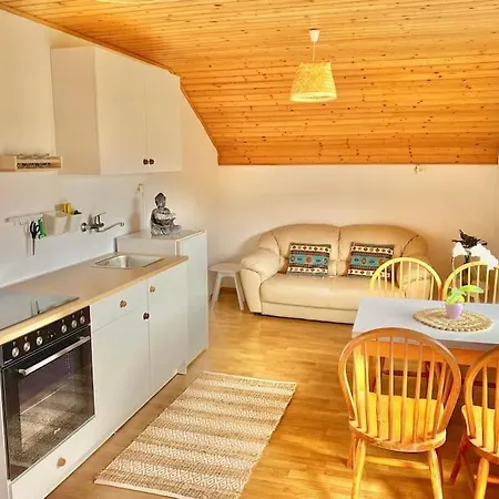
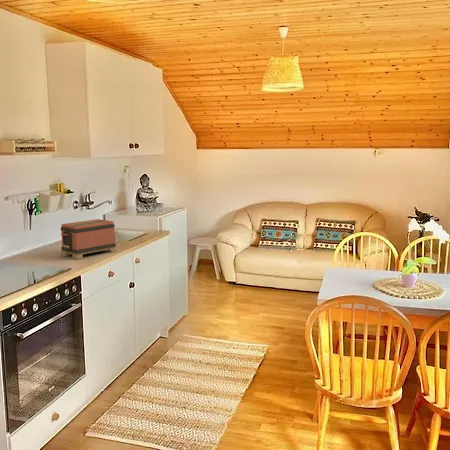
+ toaster (86, 238)
